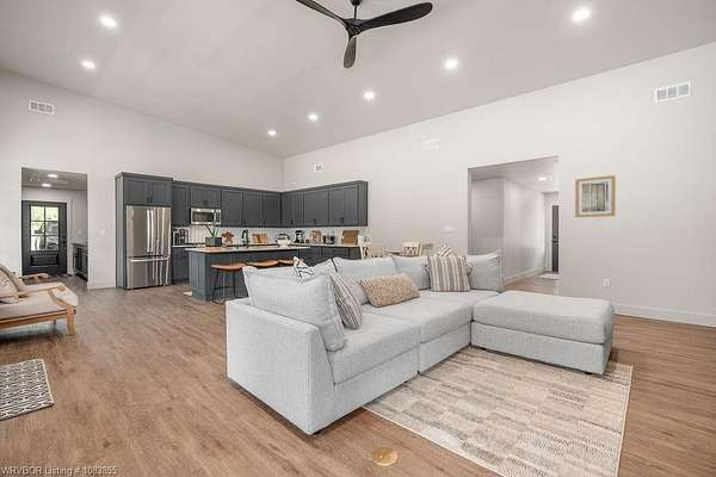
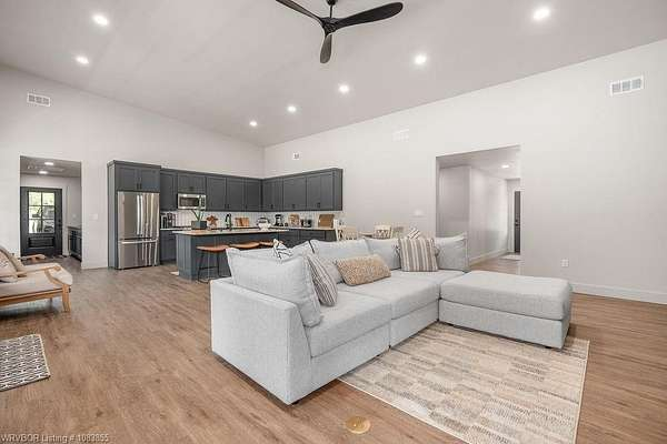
- wall art (594, 197)
